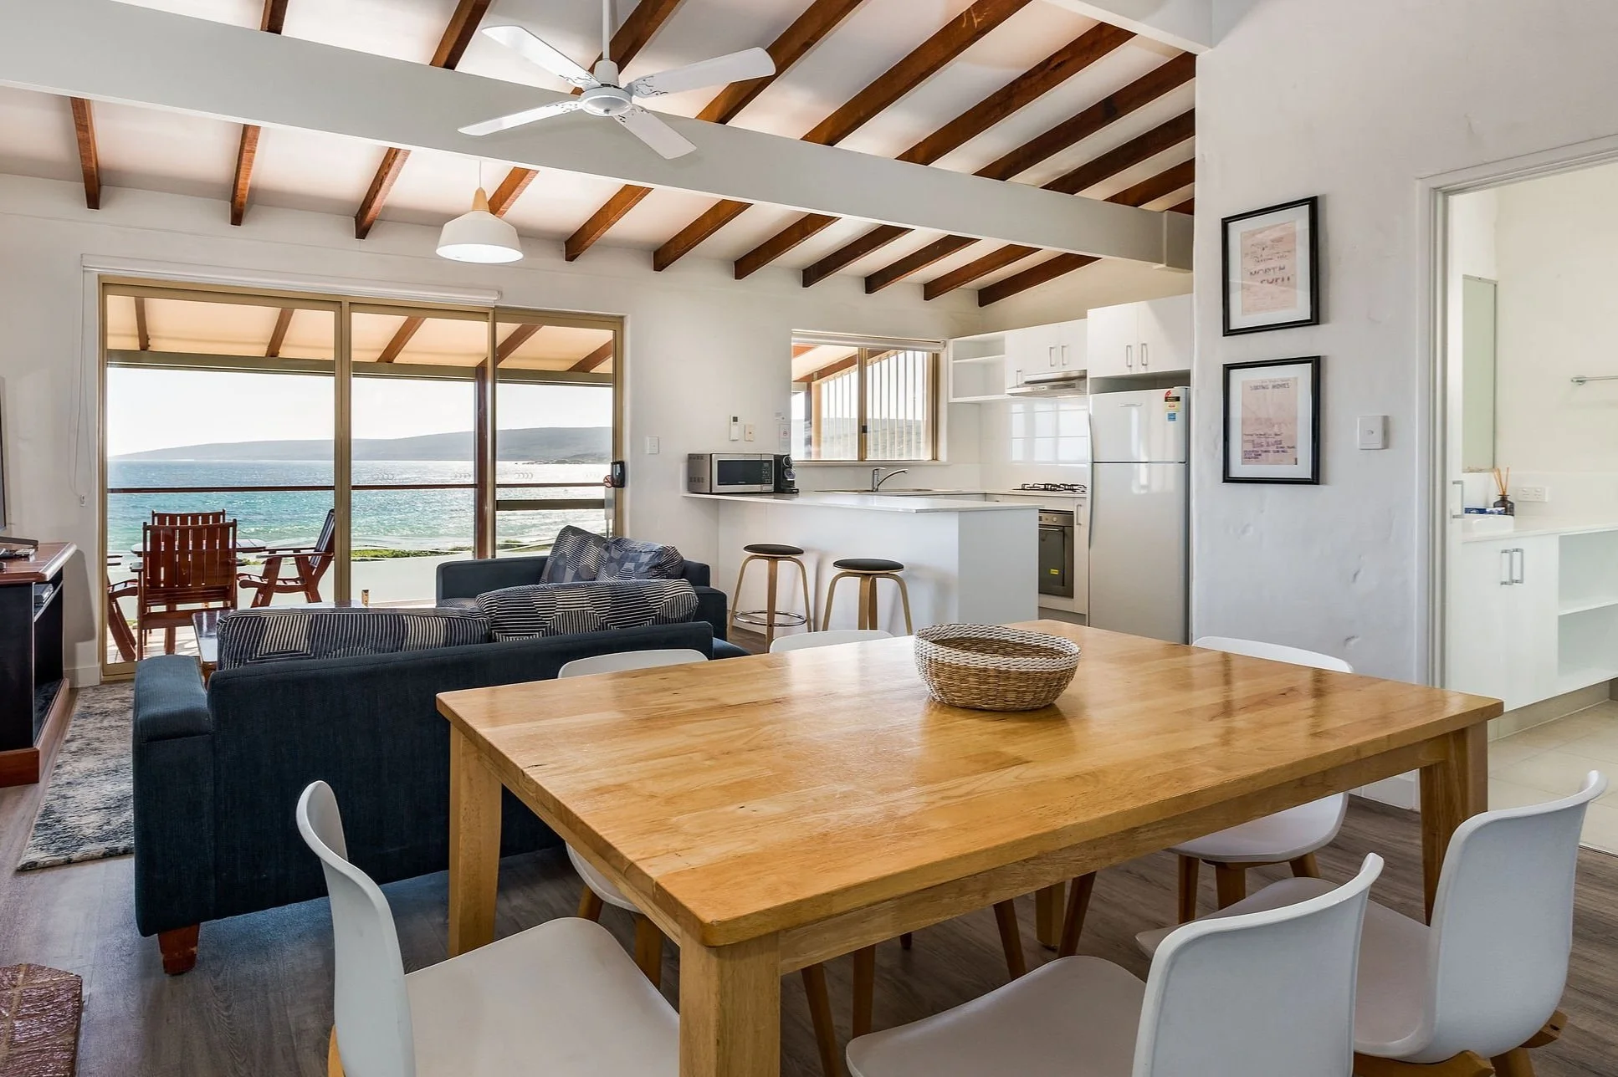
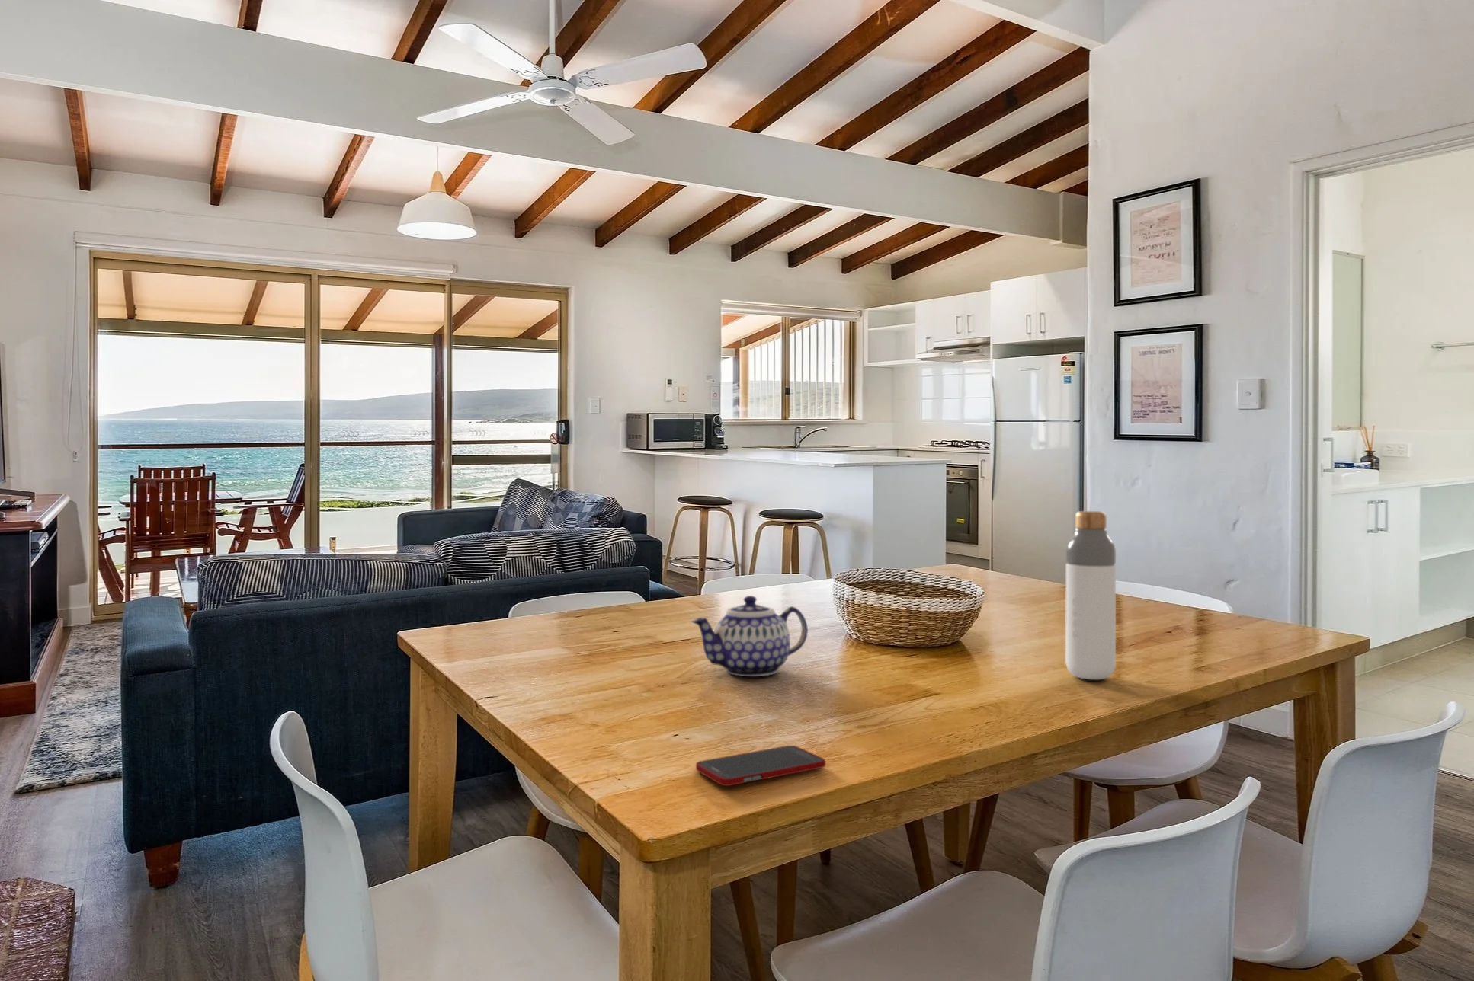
+ teapot (751, 633)
+ cell phone (761, 764)
+ bottle (1090, 595)
